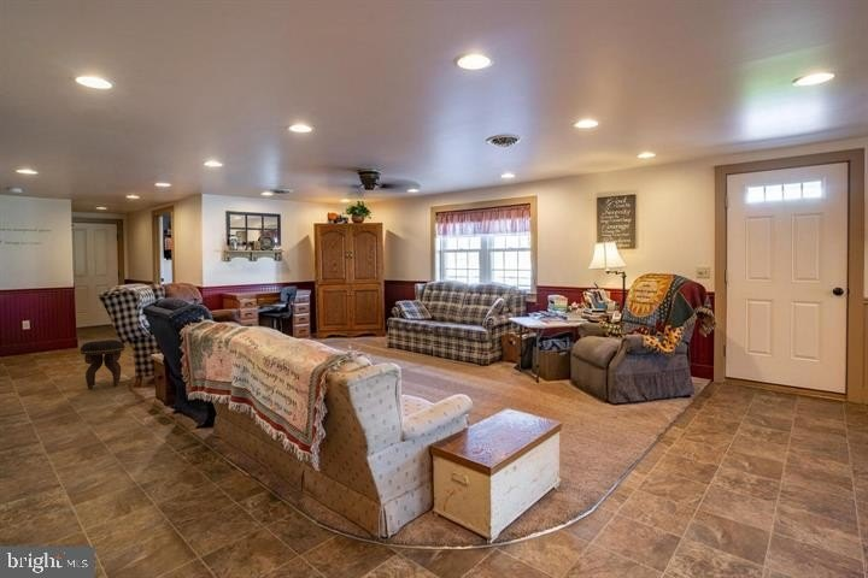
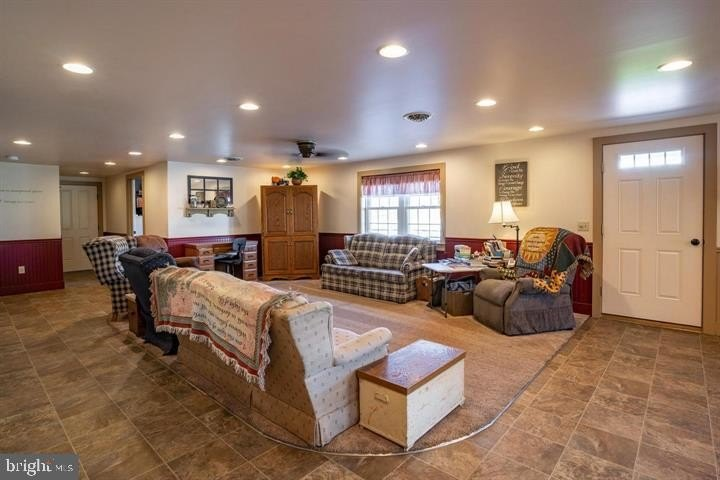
- footstool (104, 362)
